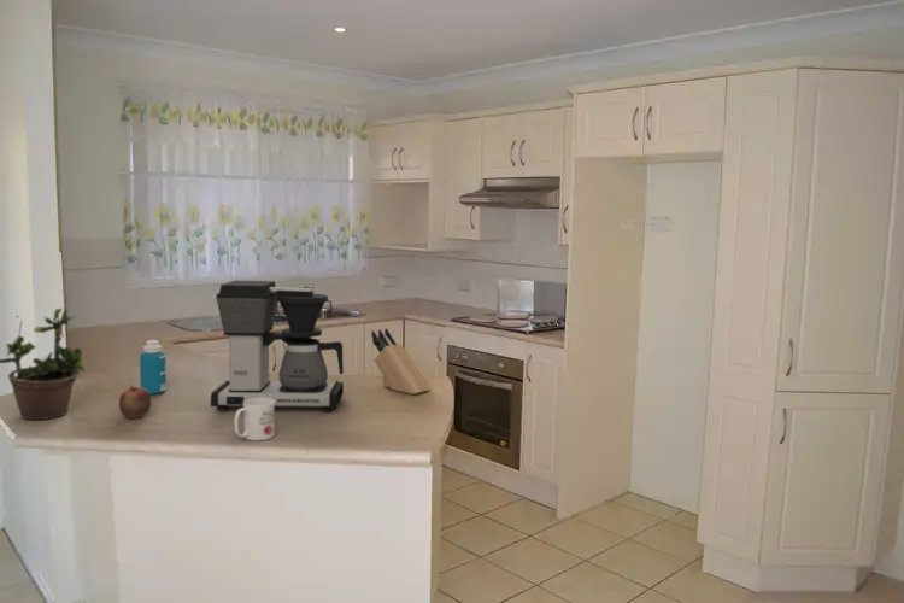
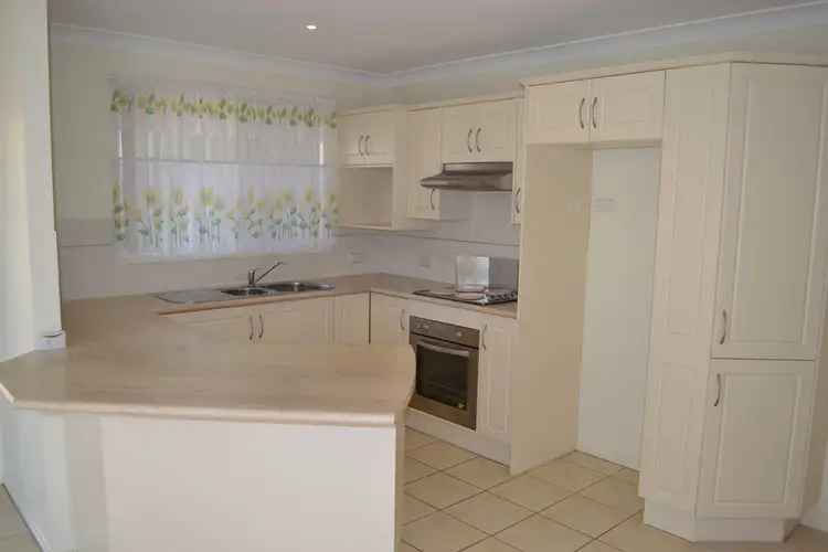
- apple (135, 400)
- bottle (152, 365)
- knife block (398, 359)
- mug (253, 420)
- coffee maker (283, 341)
- potted plant (46, 358)
